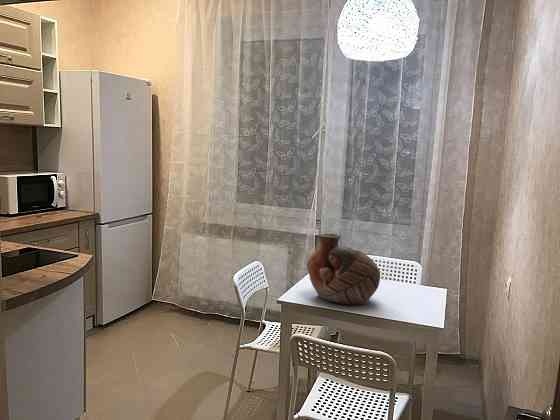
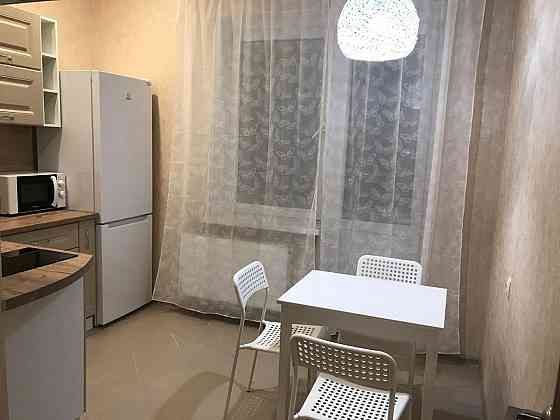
- vase (342, 267)
